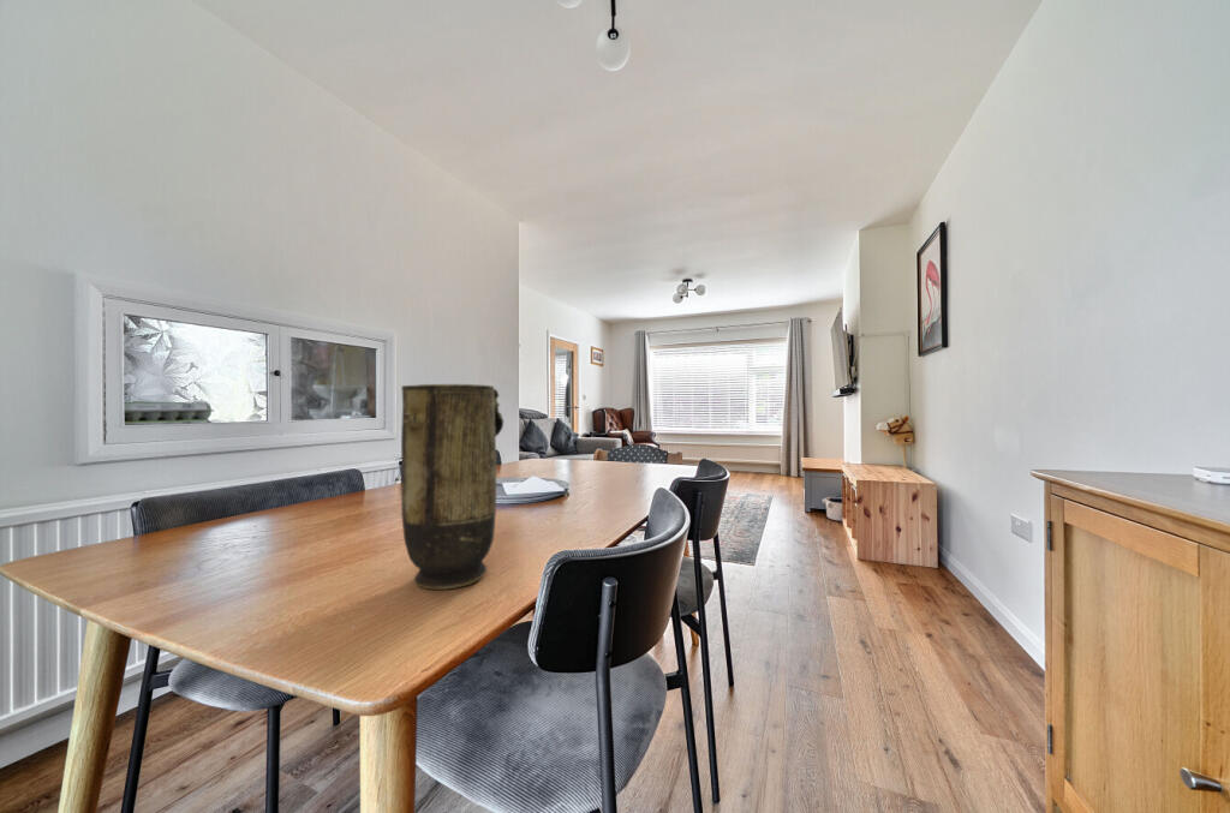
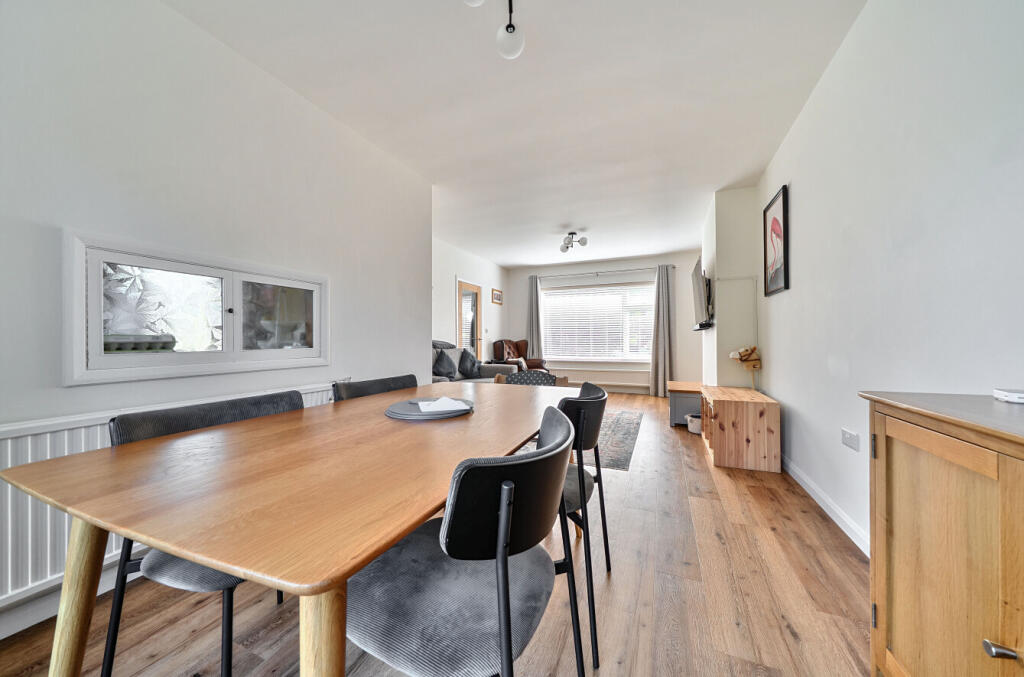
- vase (452, 480)
